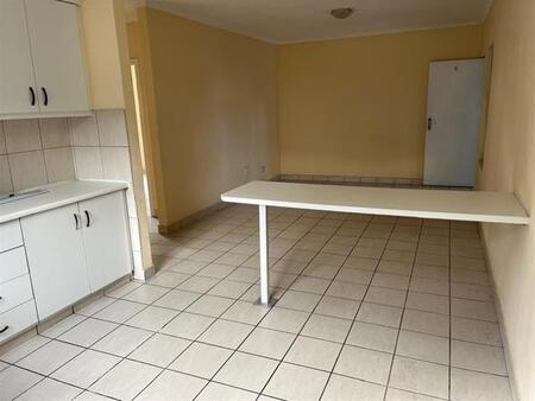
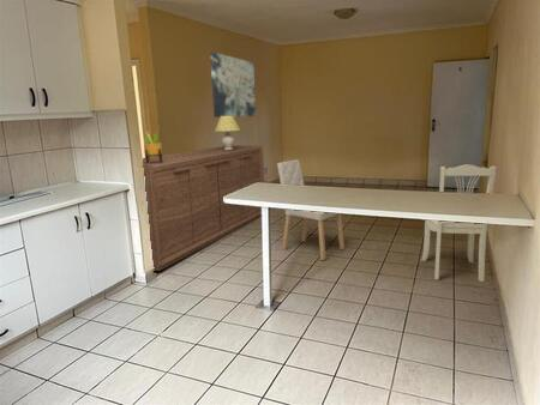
+ dining chair (454, 222)
+ dining chair (310, 211)
+ table lamp (227, 133)
+ wall art (235, 87)
+ potted plant (152, 145)
+ sideboard (200, 194)
